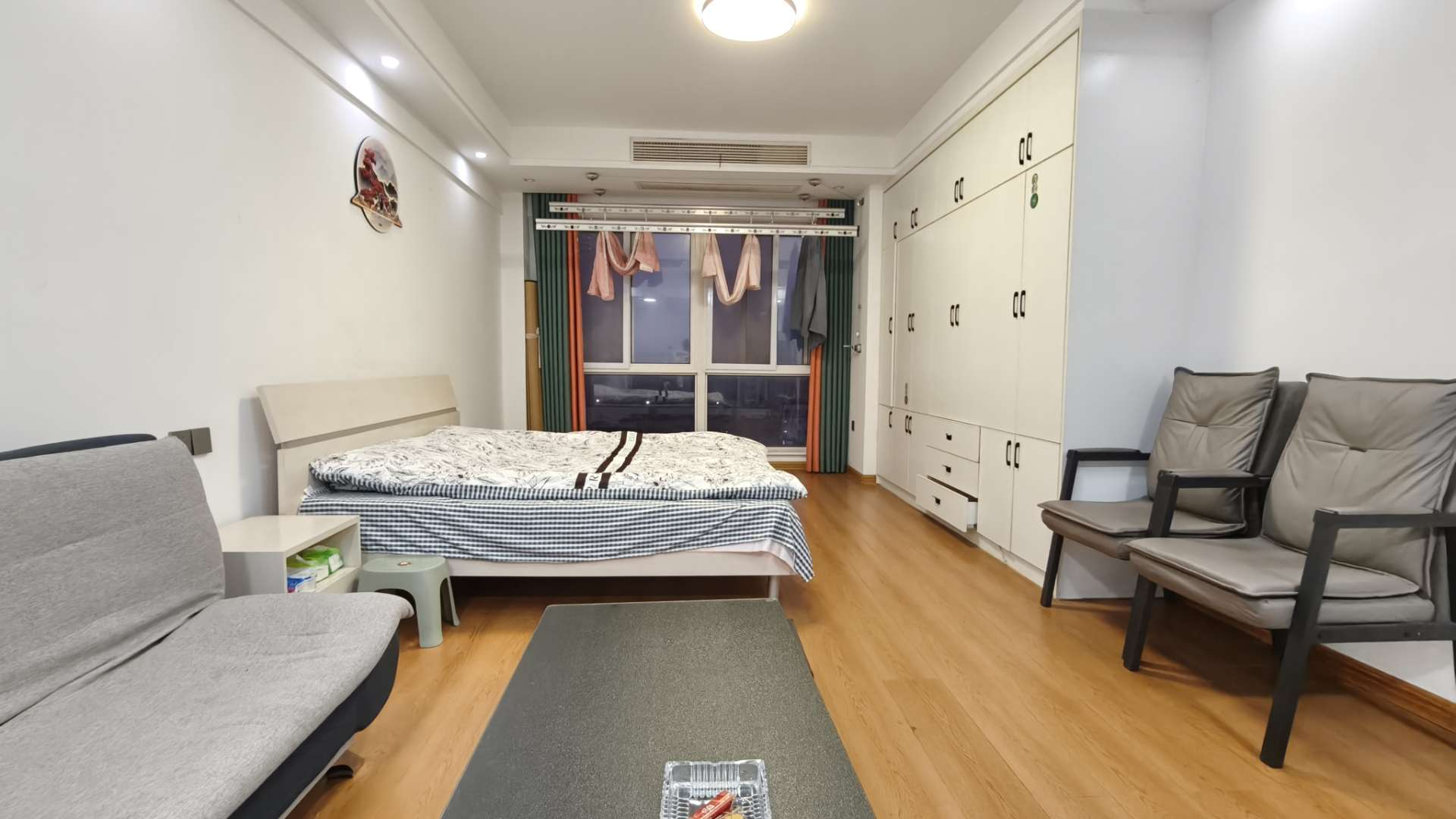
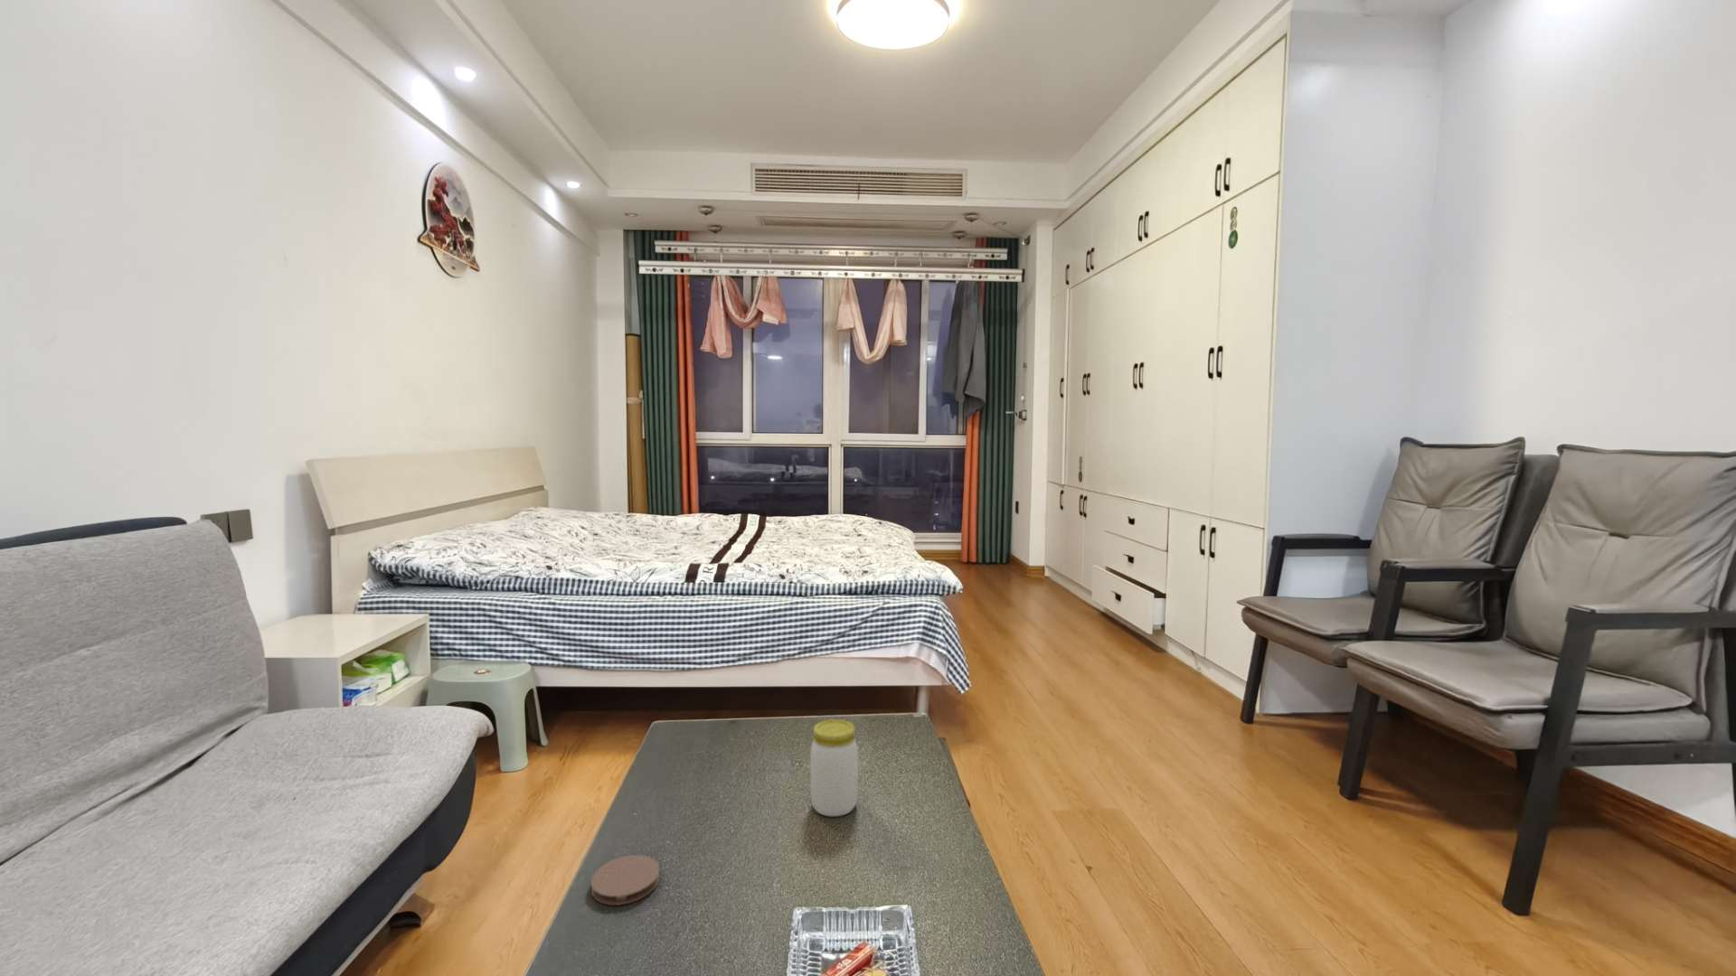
+ jar (833, 766)
+ coaster (626, 878)
